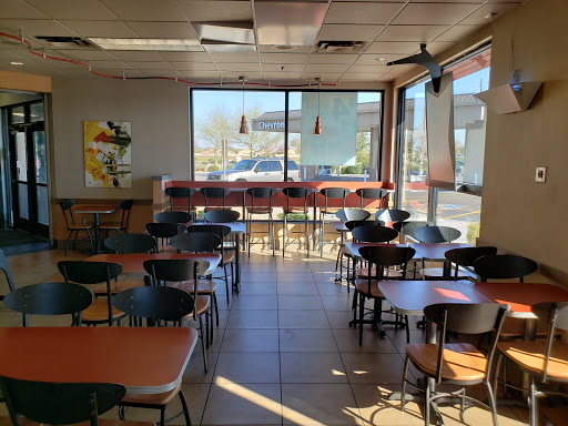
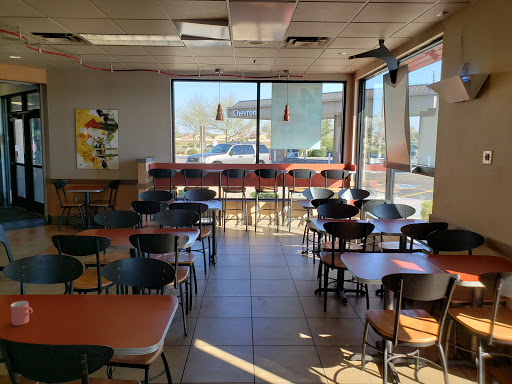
+ cup (23, 313)
